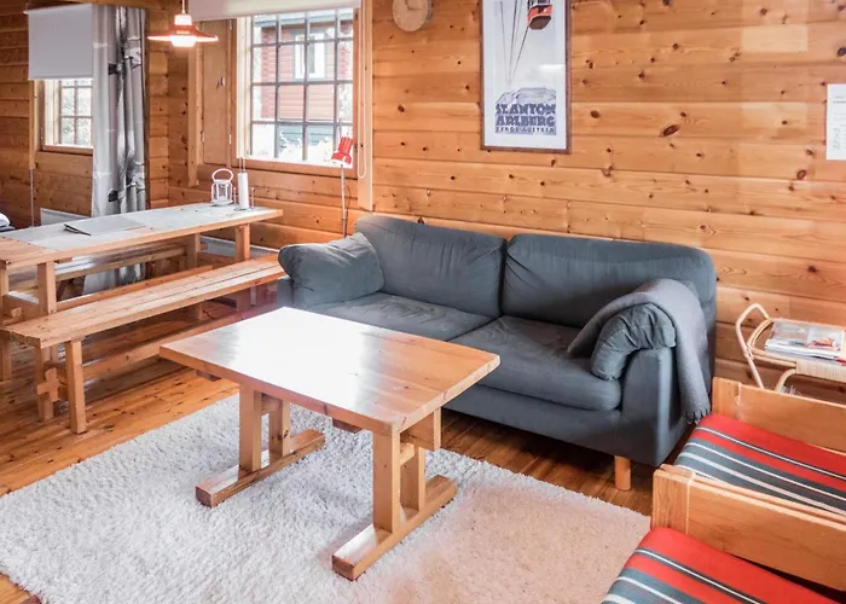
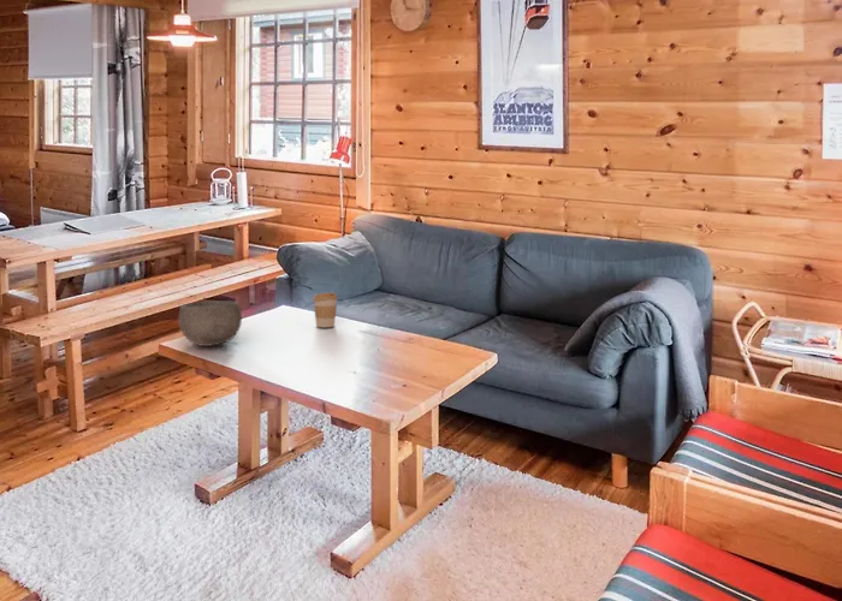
+ bowl (210, 323)
+ coffee cup (325, 309)
